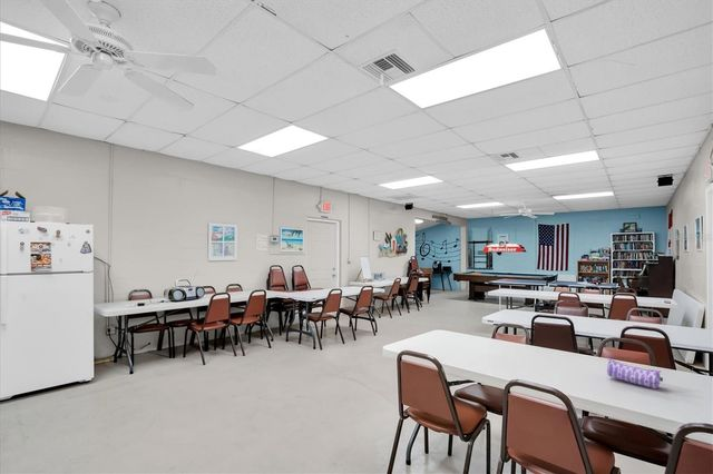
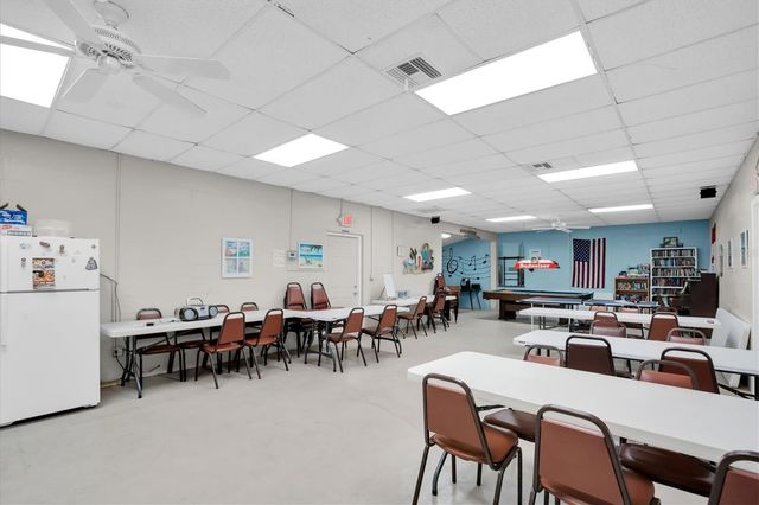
- pencil case (633, 373)
